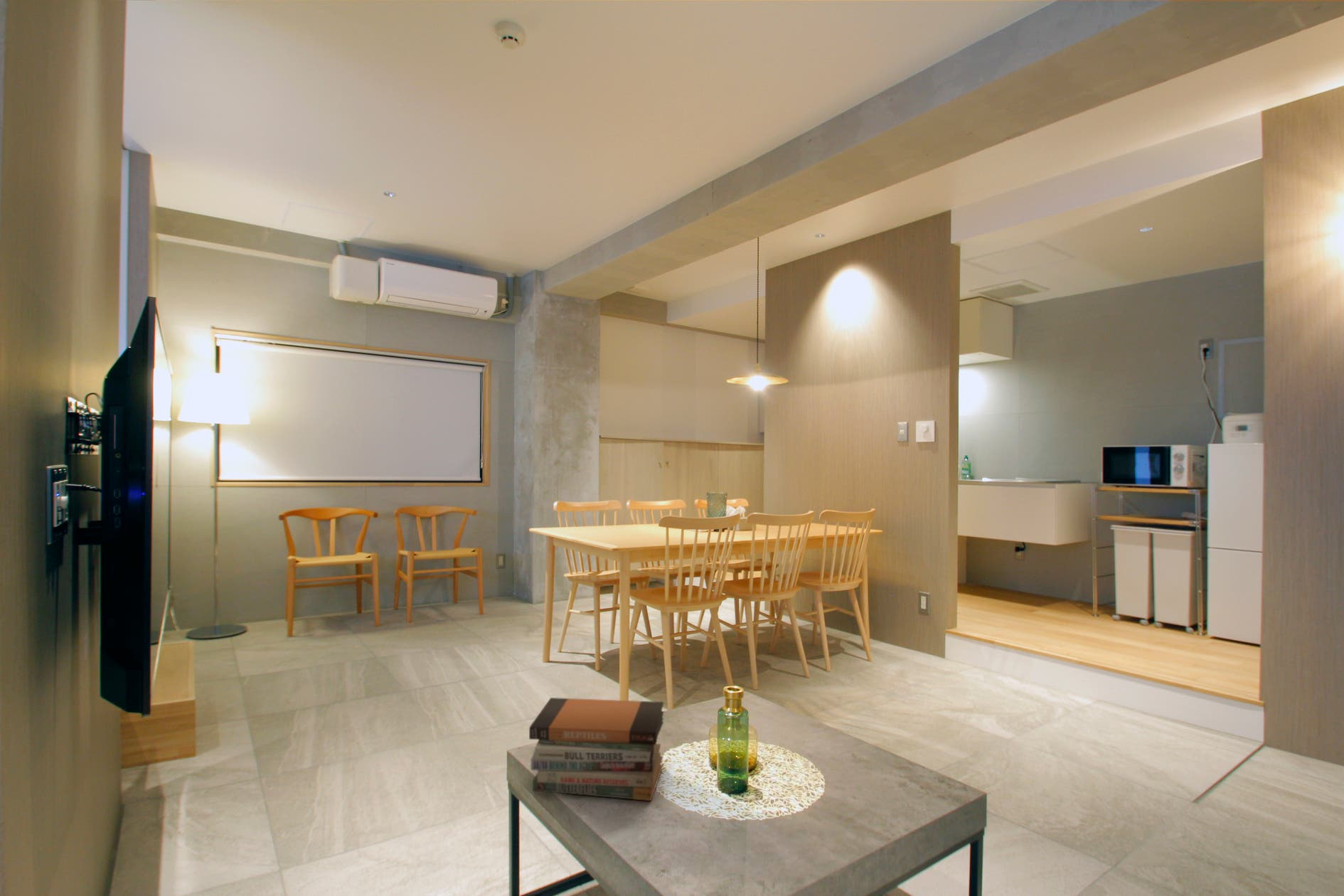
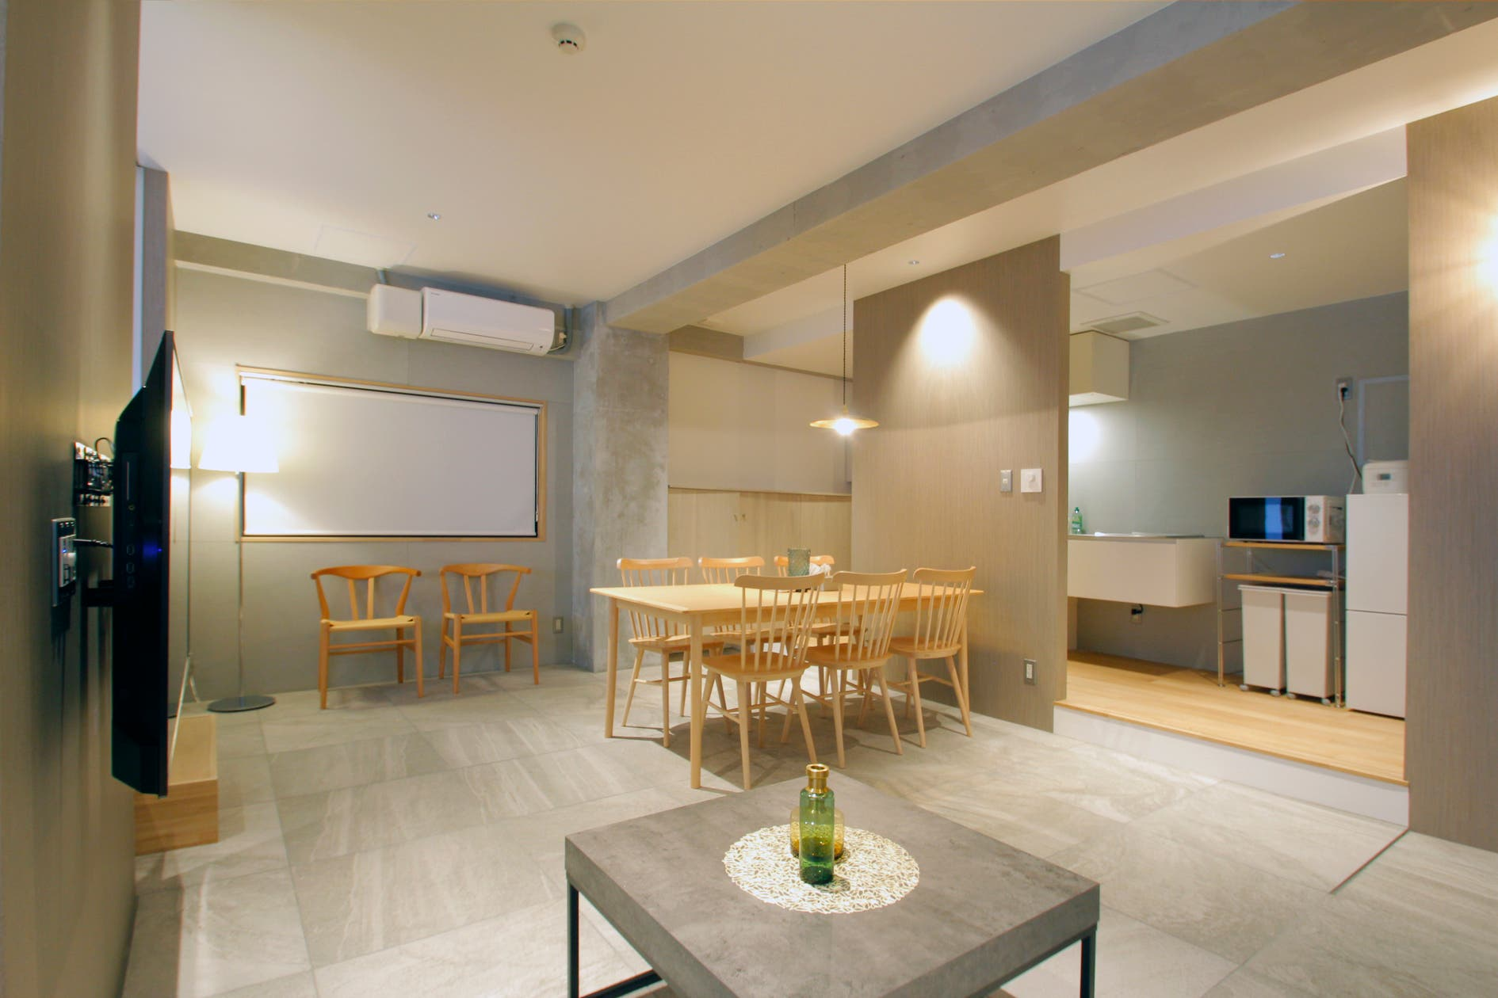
- book stack (598, 745)
